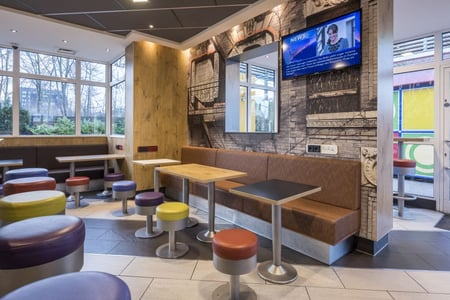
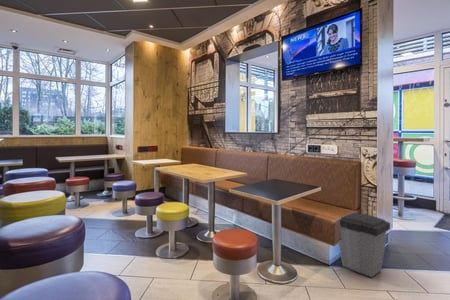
+ trash can (361, 243)
